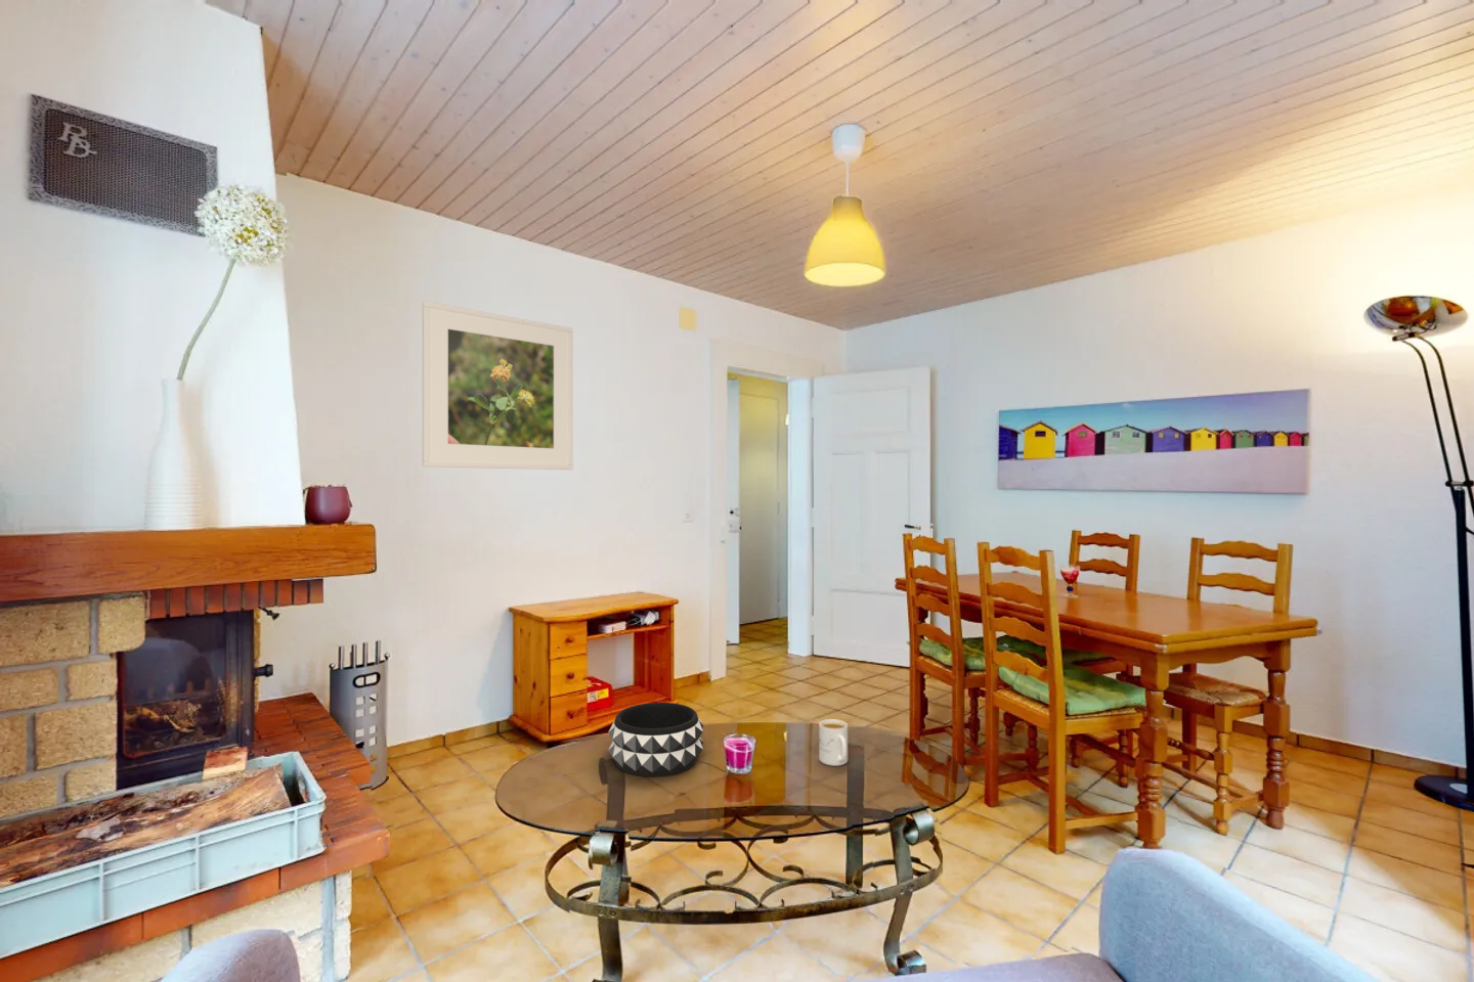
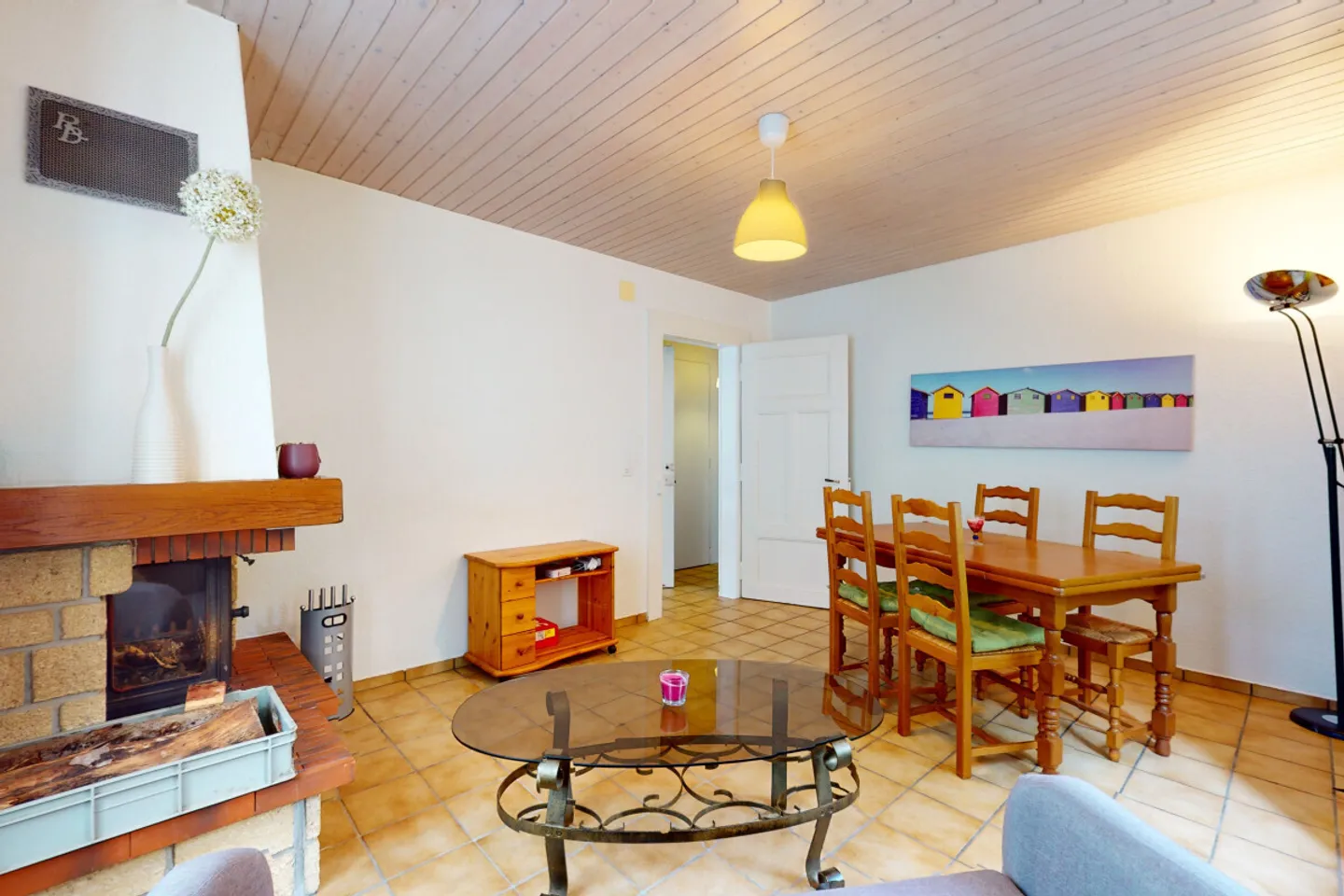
- decorative bowl (656, 736)
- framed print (502, 391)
- mug (836, 744)
